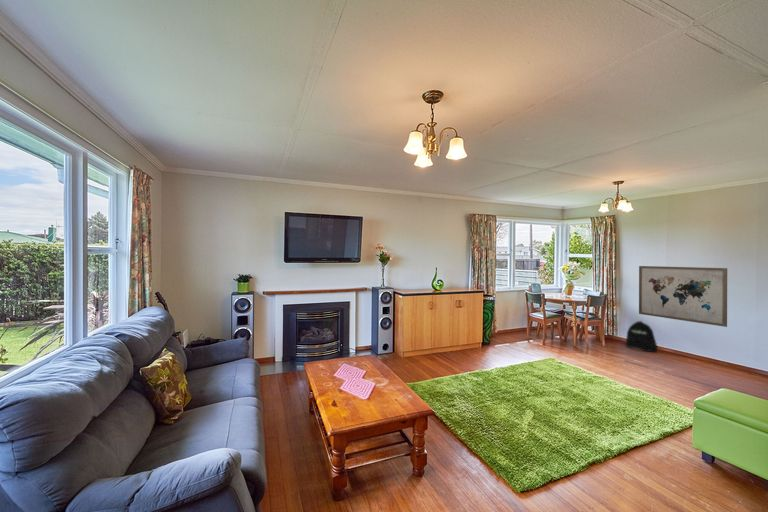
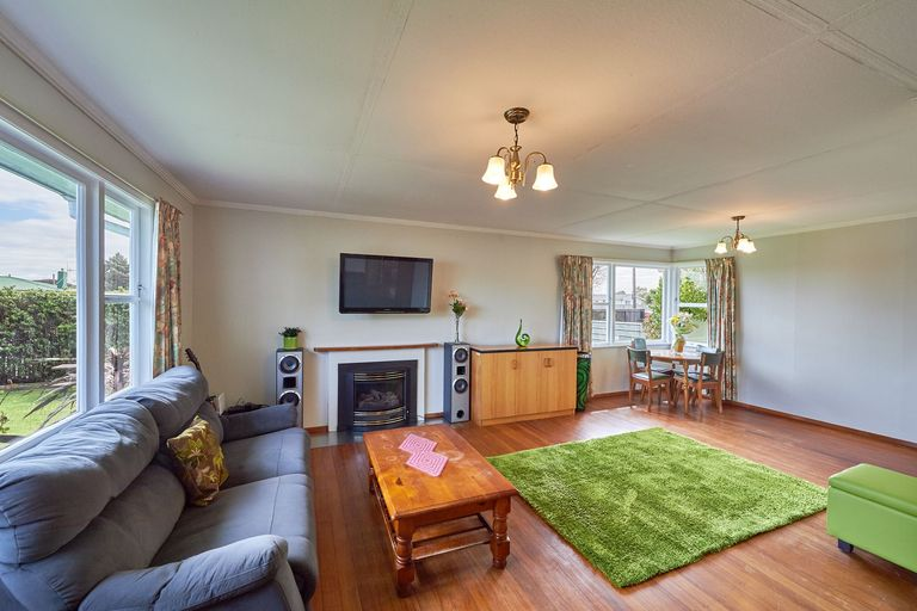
- wall art (678, 293)
- backpack (639, 334)
